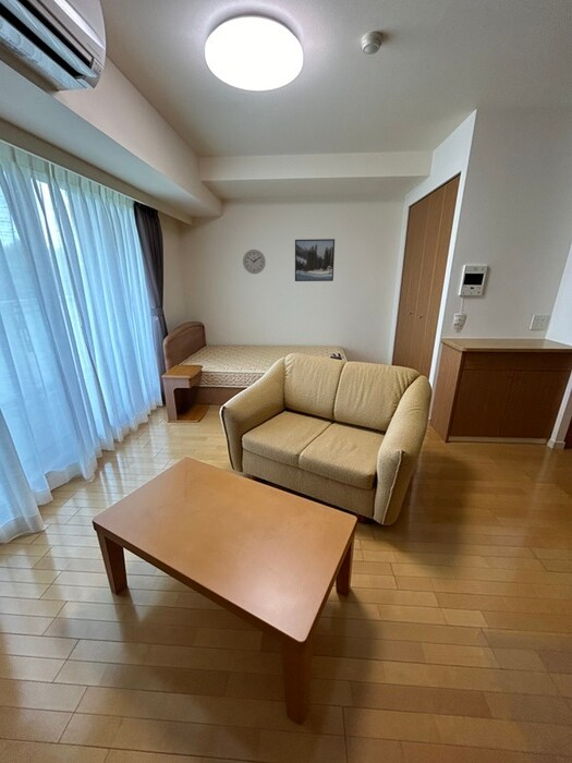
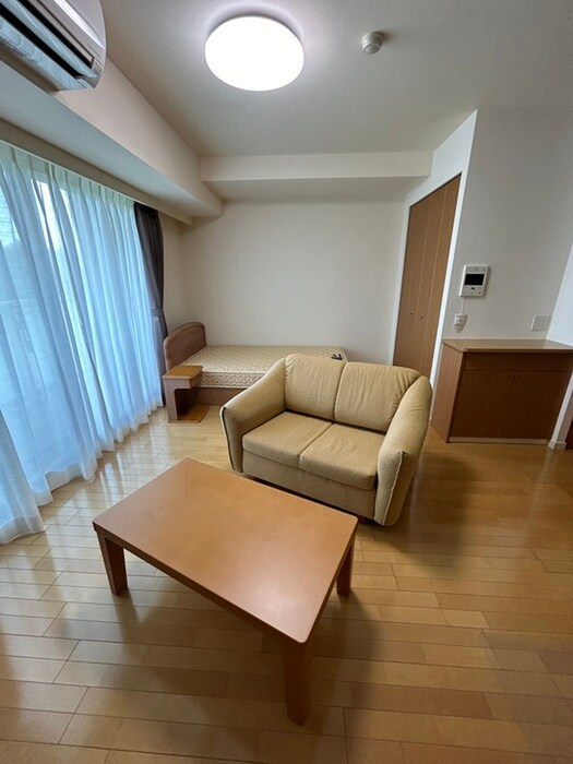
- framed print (314, 261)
- wall clock (254, 262)
